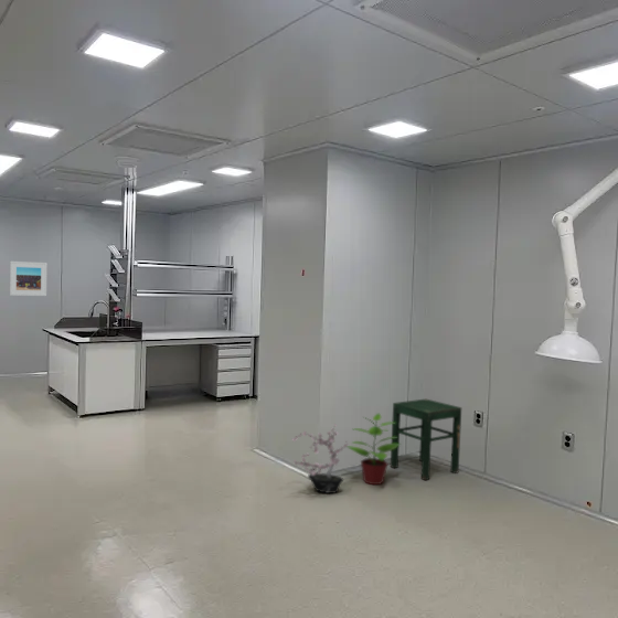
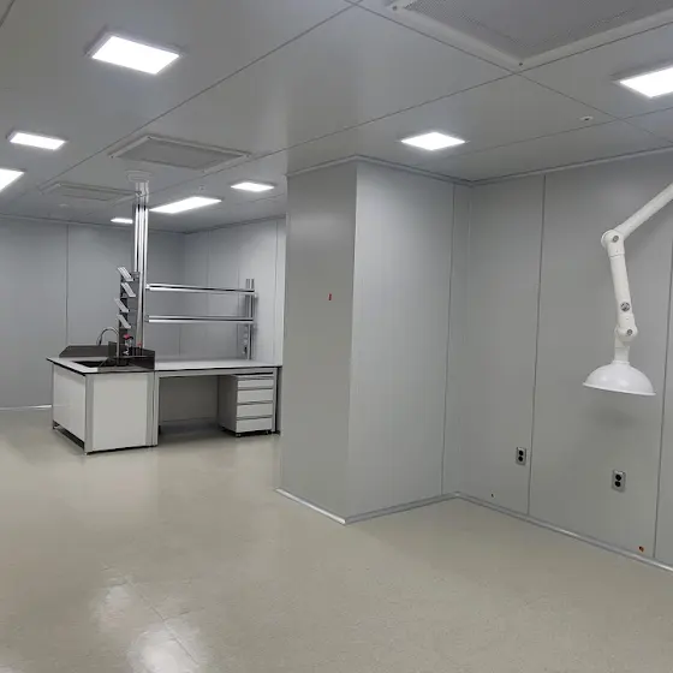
- stool (425, 437)
- potted plant (317, 462)
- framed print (29, 278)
- potted plant (377, 447)
